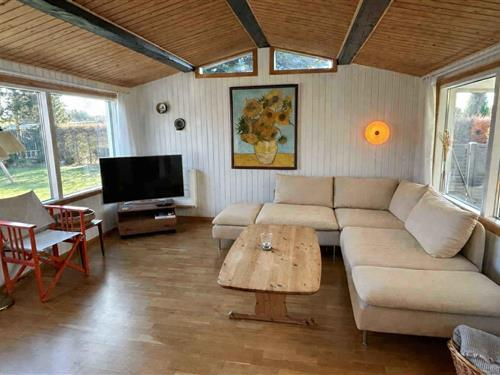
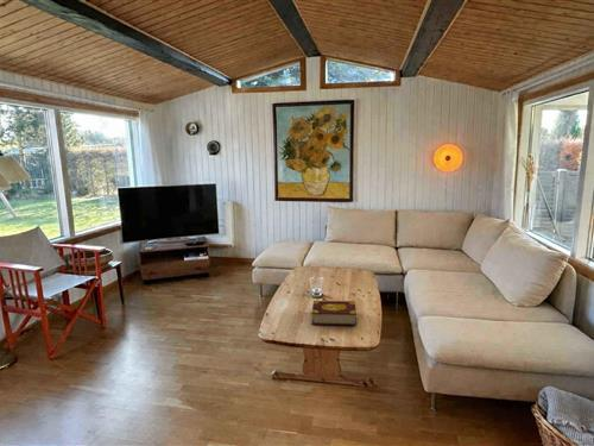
+ book (333, 312)
